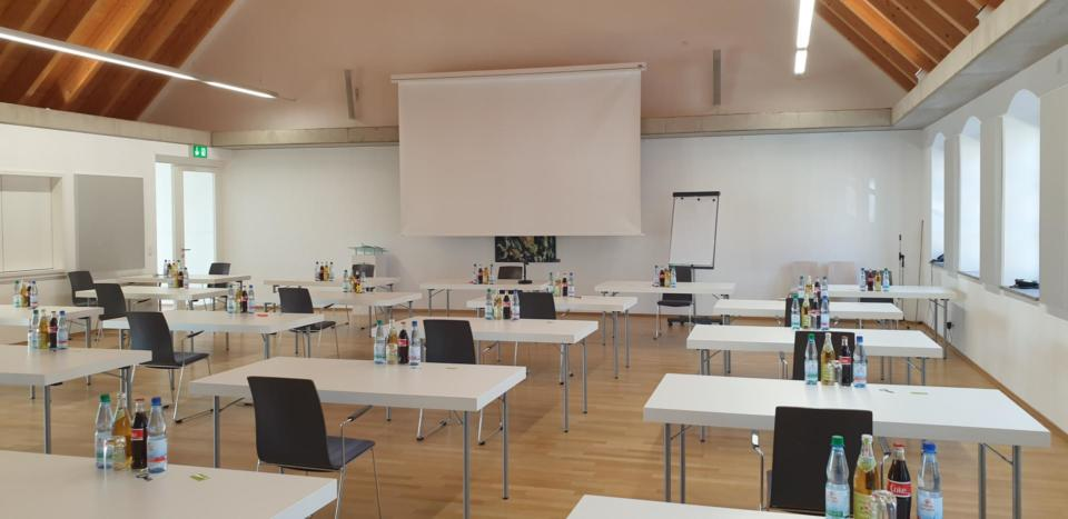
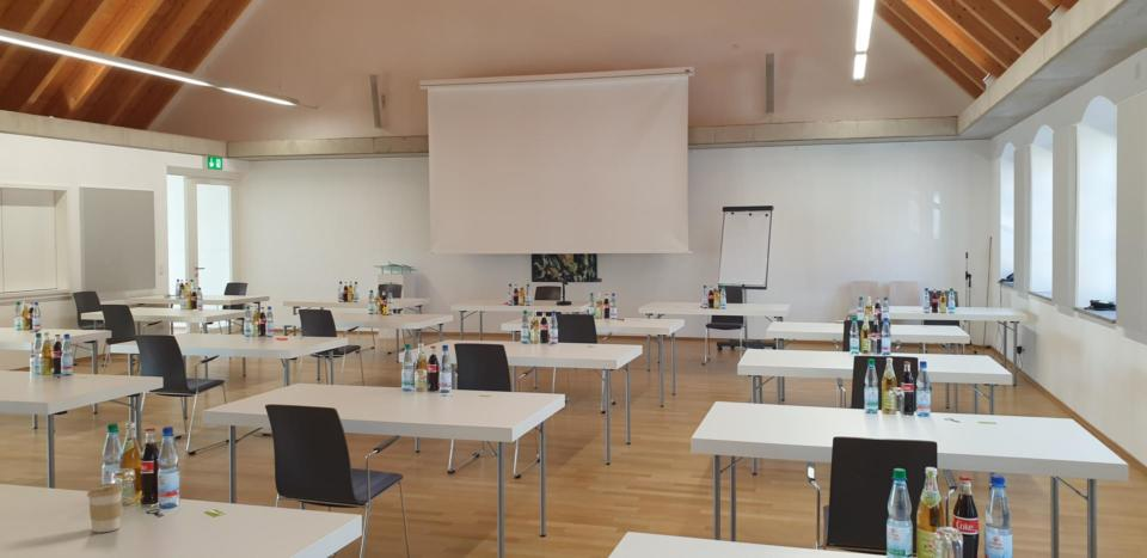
+ coffee cup (105, 507)
